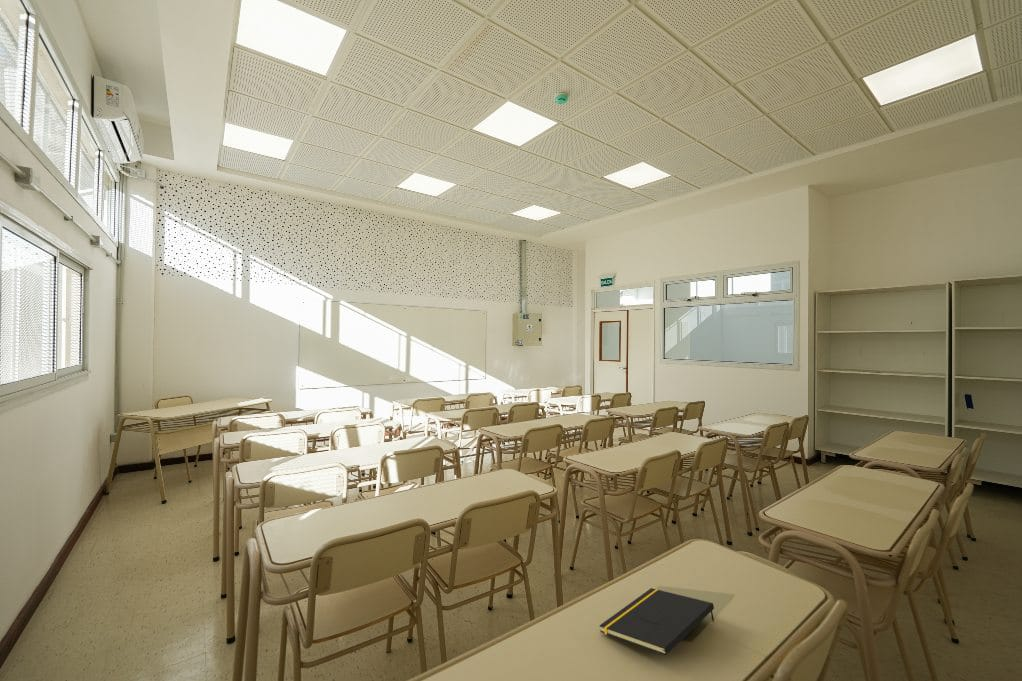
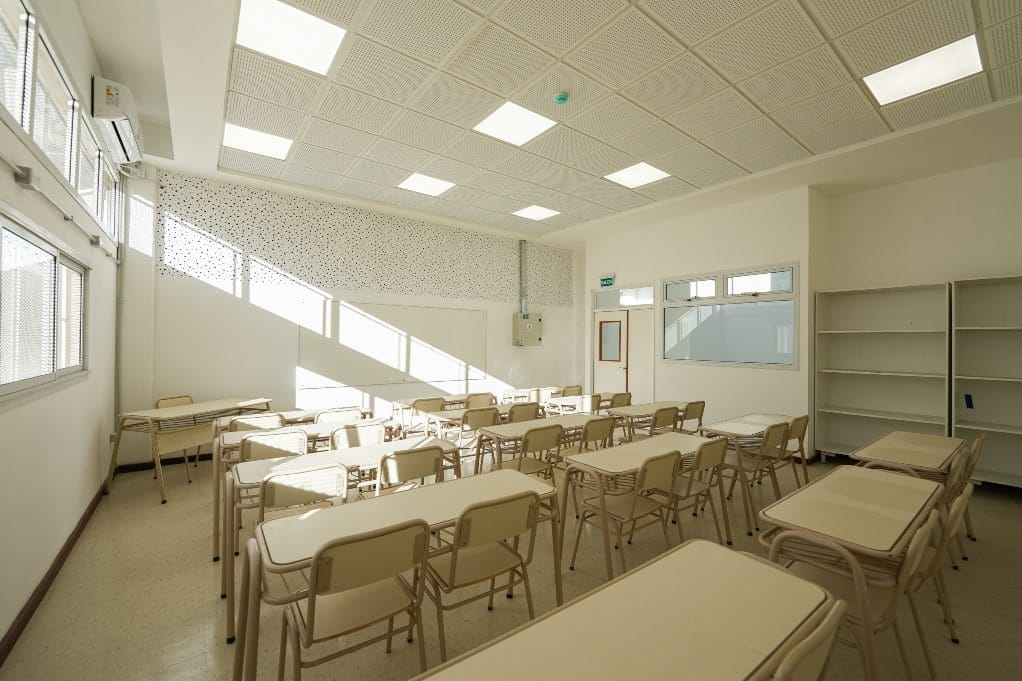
- notepad (657, 617)
